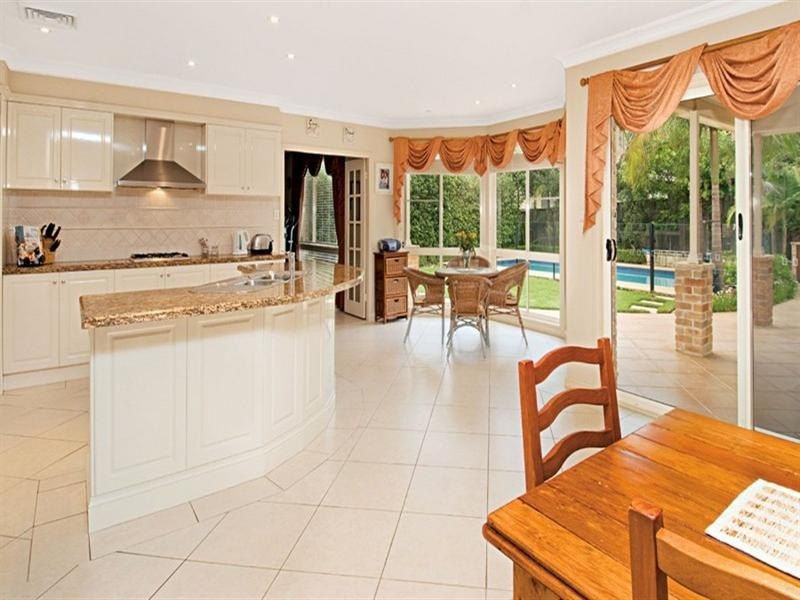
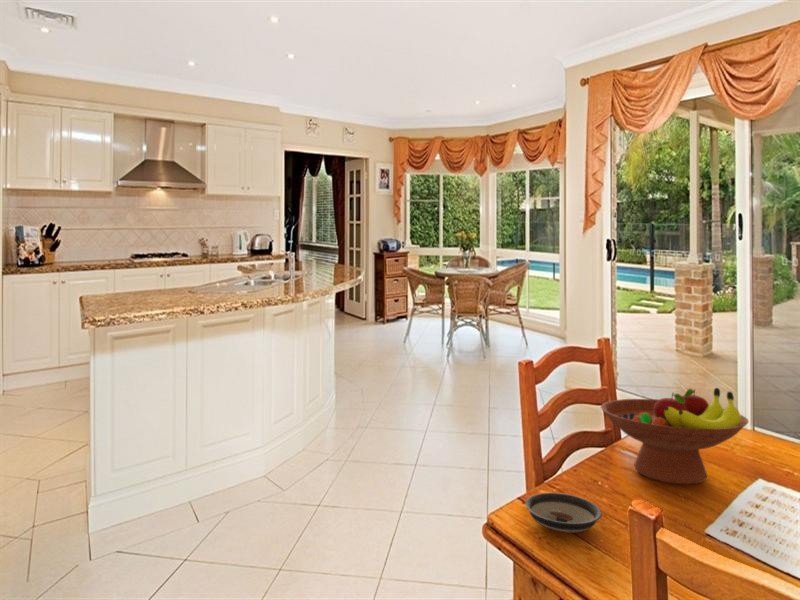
+ saucer (562, 515)
+ fruit bowl (669, 430)
